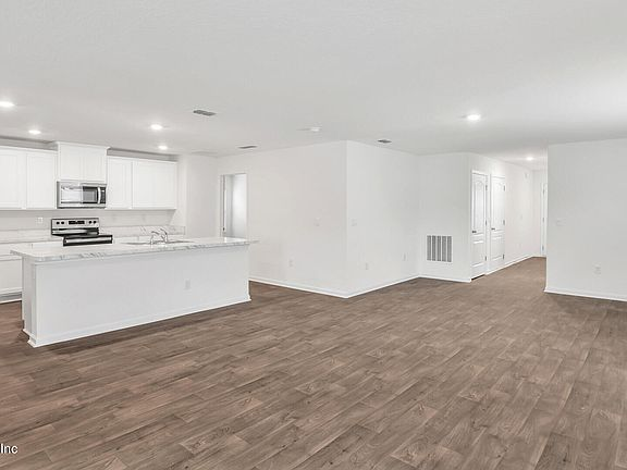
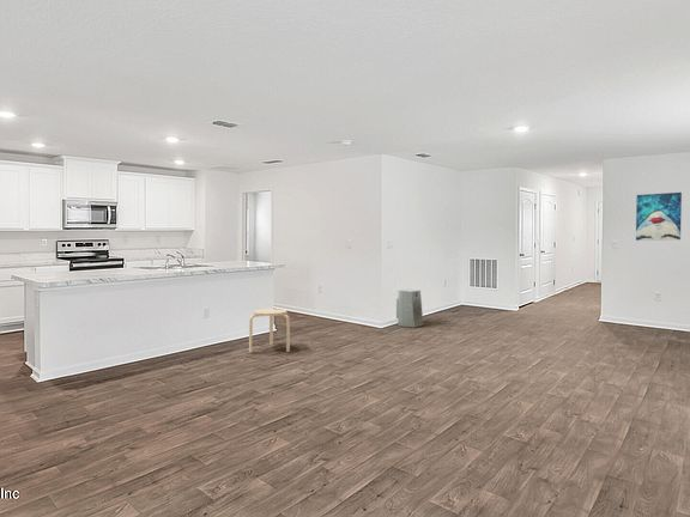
+ fan (407, 308)
+ wall art (658, 217)
+ stool (270, 330)
